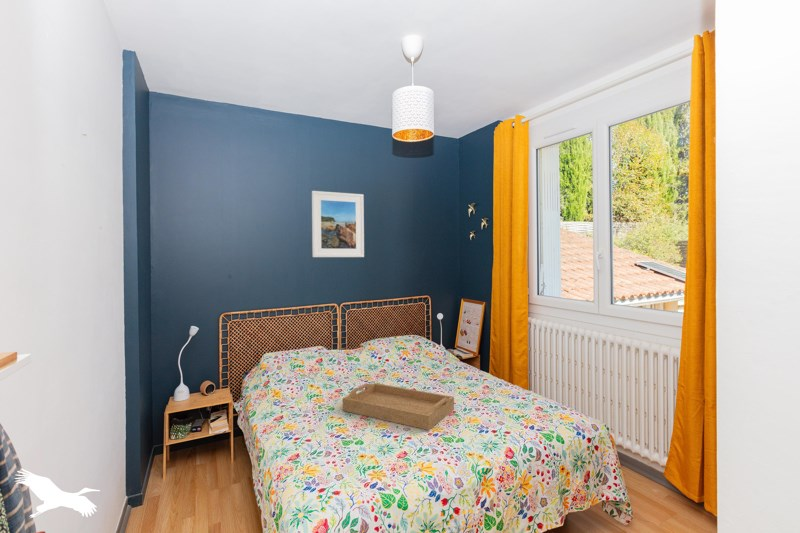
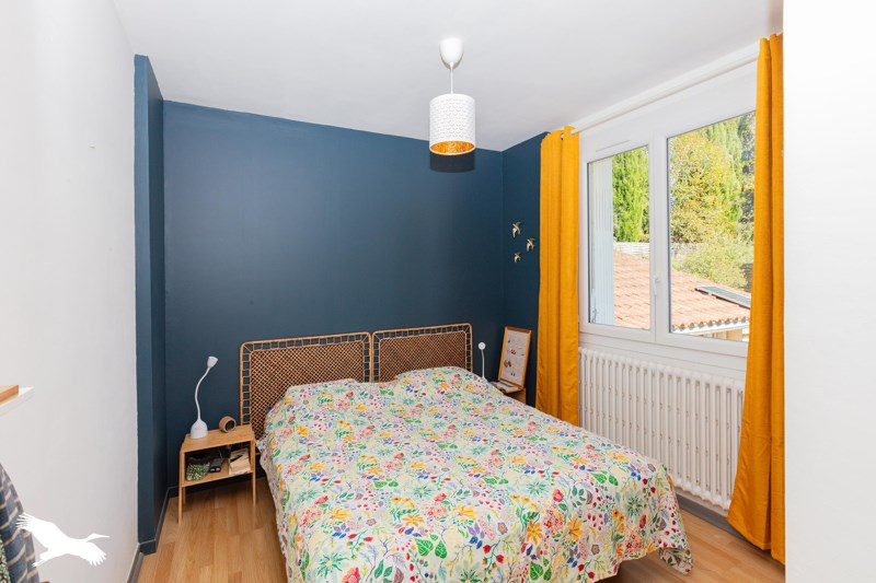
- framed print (338, 224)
- serving tray (398, 401)
